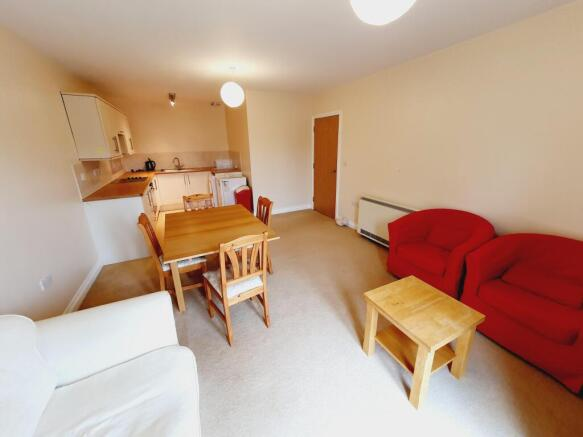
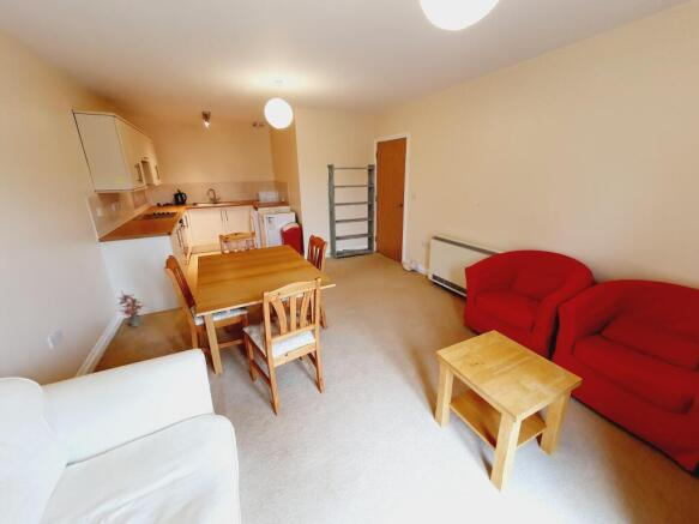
+ potted plant (131, 306)
+ bookshelf (351, 204)
